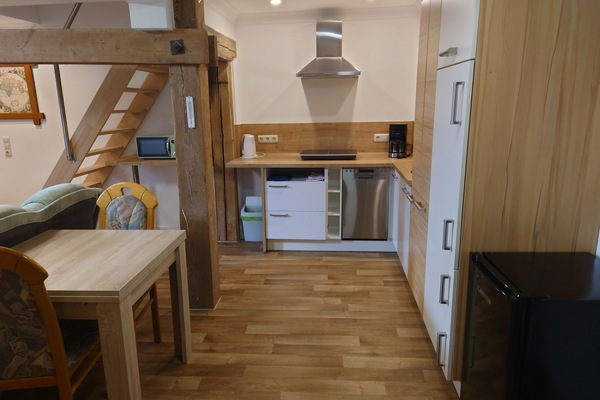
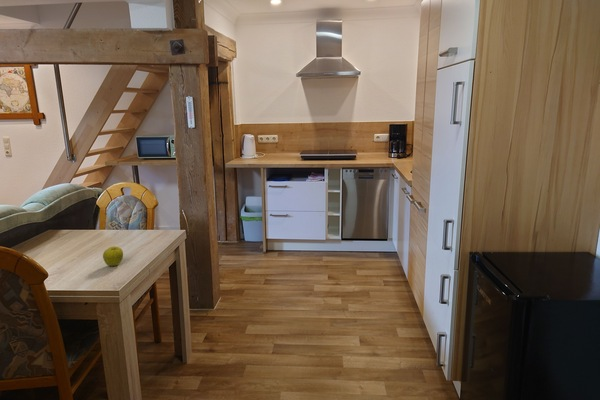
+ fruit (113, 256)
